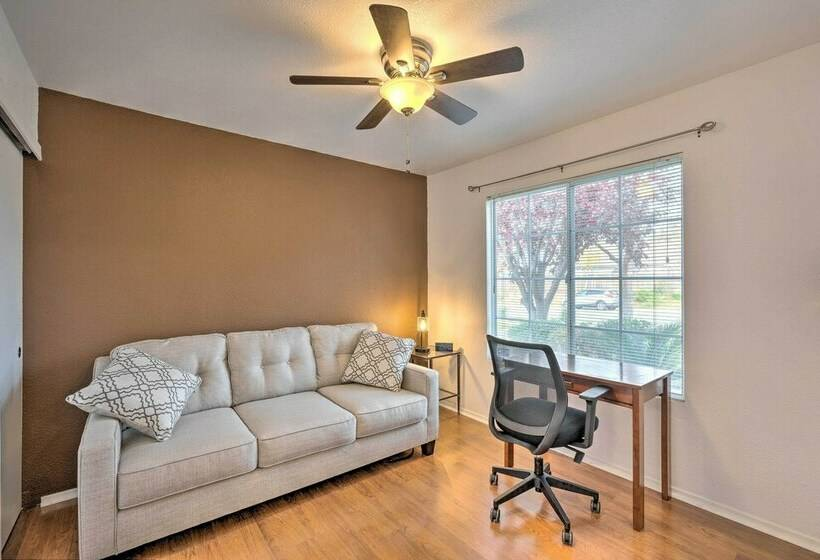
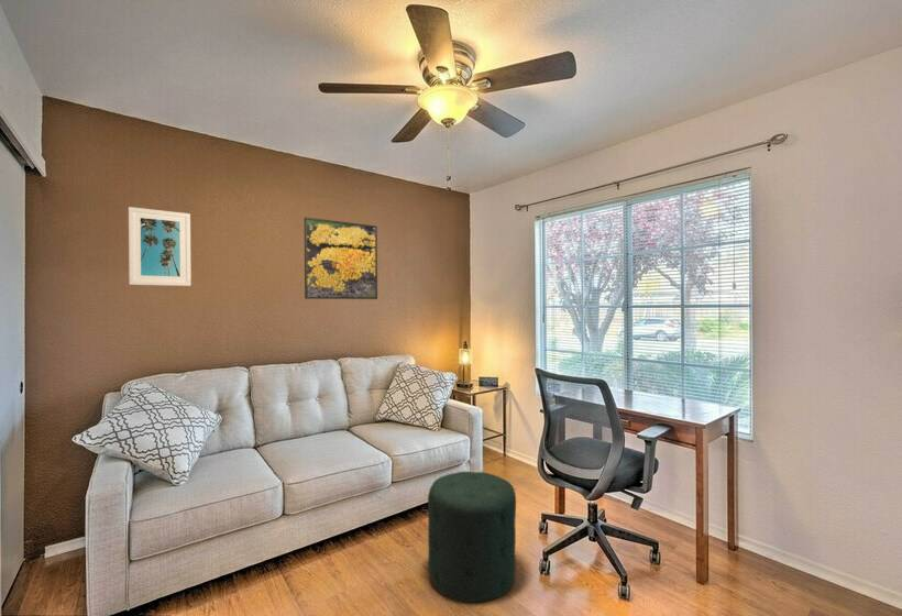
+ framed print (342, 260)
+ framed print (161, 248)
+ ottoman (472, 530)
